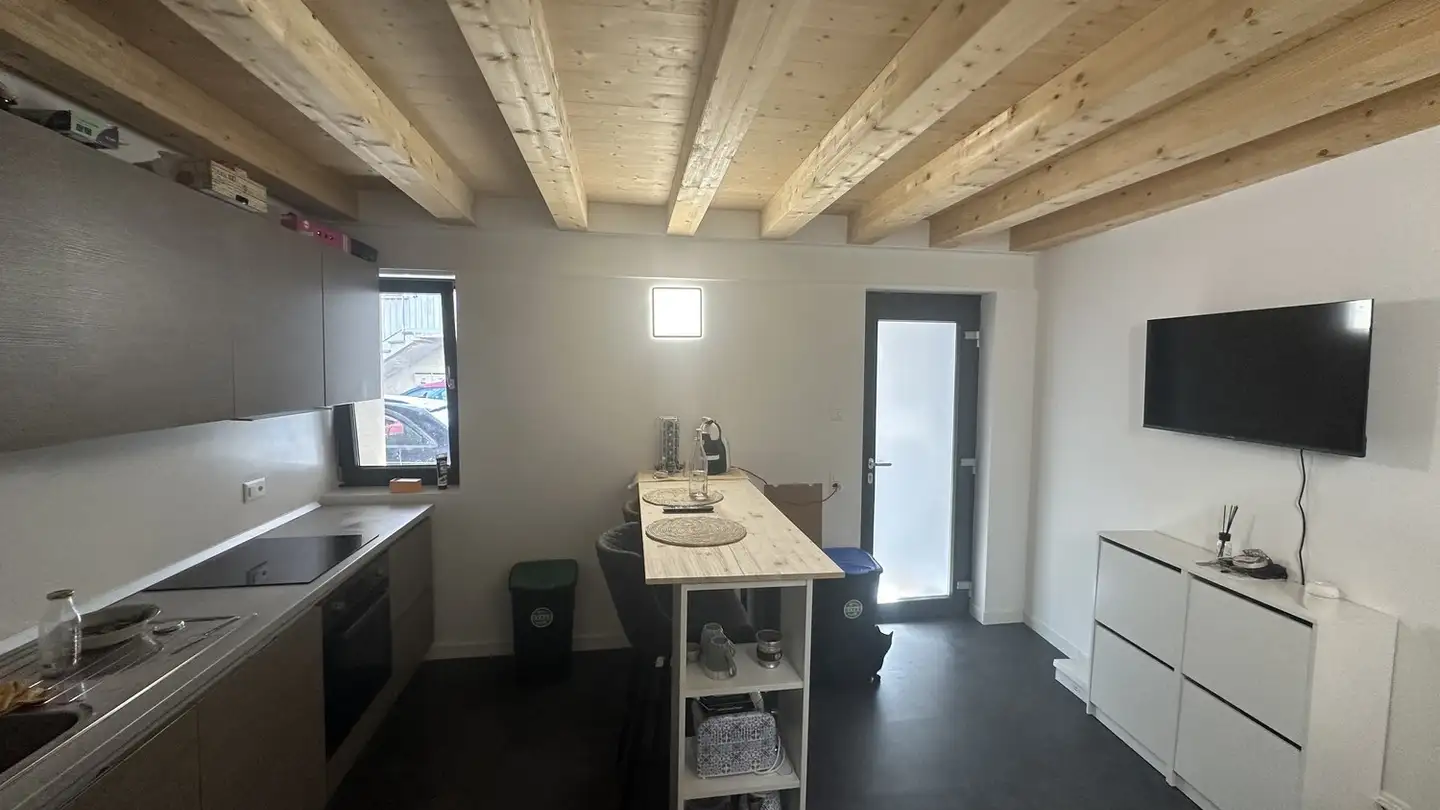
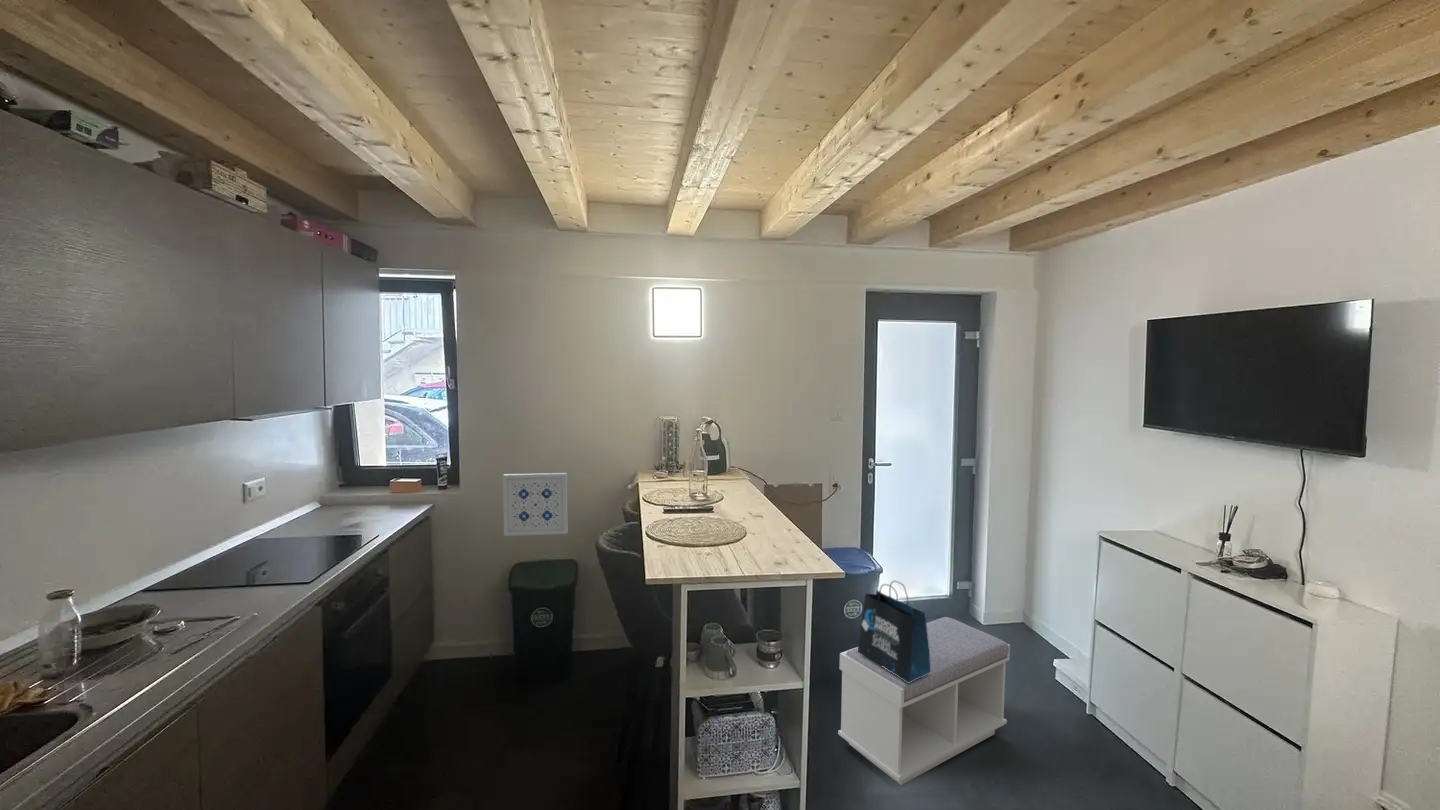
+ tote bag (894, 623)
+ bench (925, 692)
+ wall art (535, 504)
